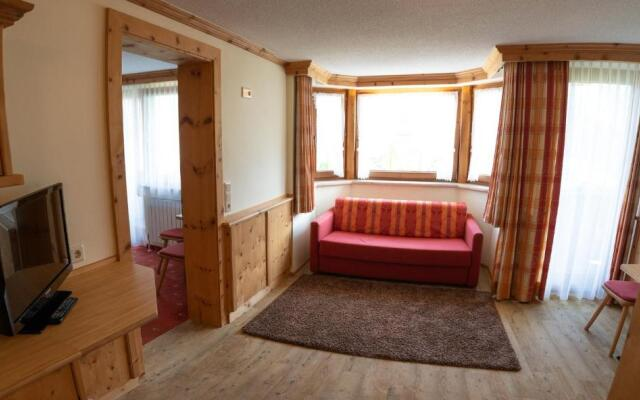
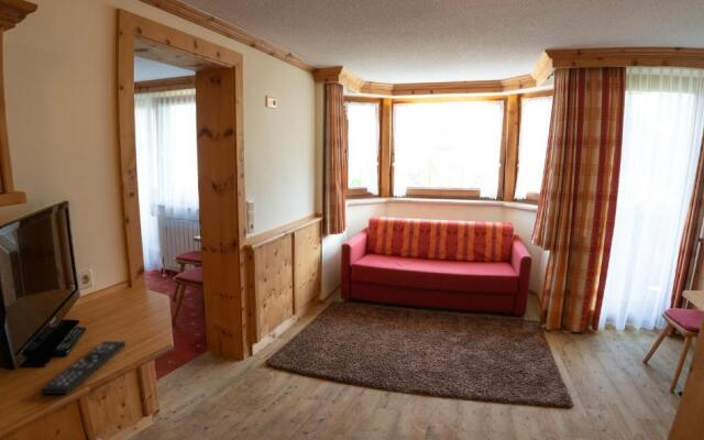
+ remote control (88, 363)
